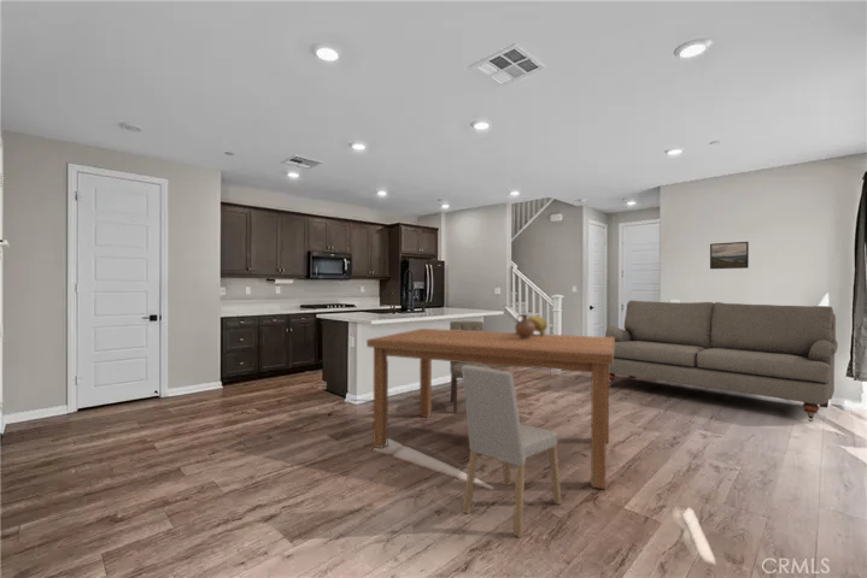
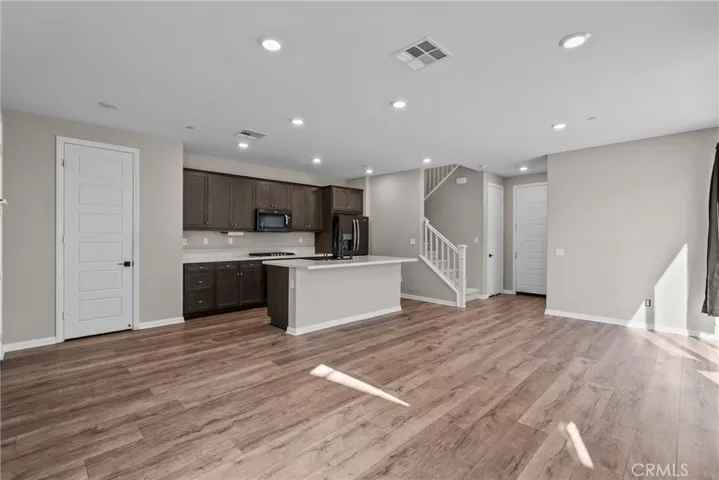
- dining chair (469, 364)
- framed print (728, 255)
- banana bunch (533, 323)
- dining table (493, 364)
- ceramic jug (525, 325)
- dining chair (511, 435)
- sofa (708, 348)
